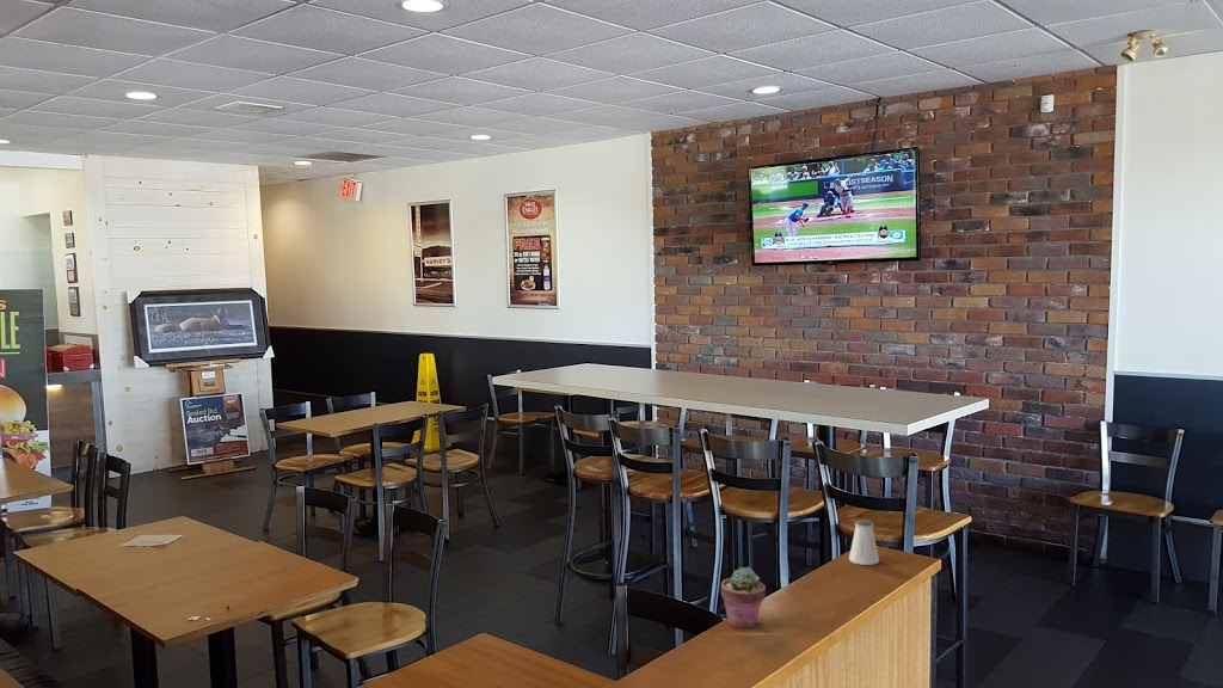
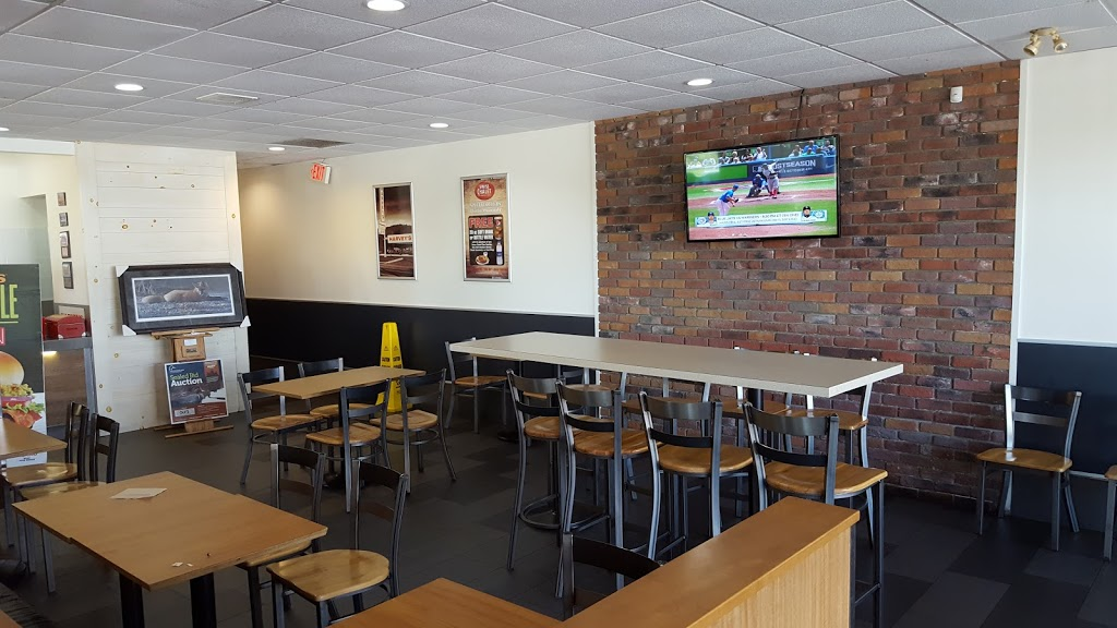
- potted succulent (743, 596)
- saltshaker (864, 540)
